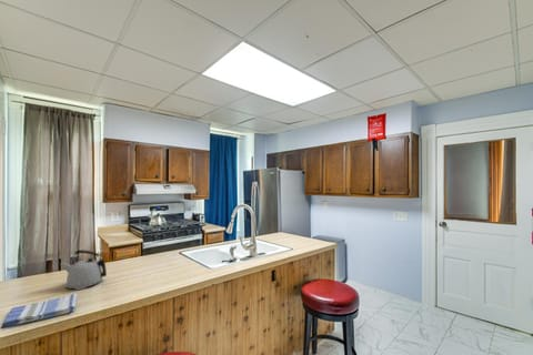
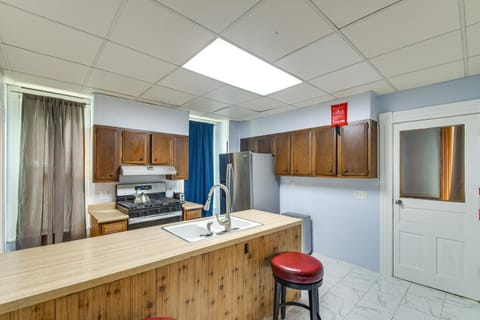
- dish towel (43, 308)
- kettle (83, 266)
